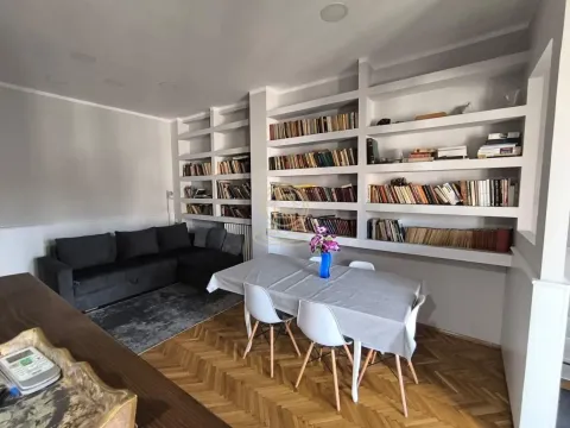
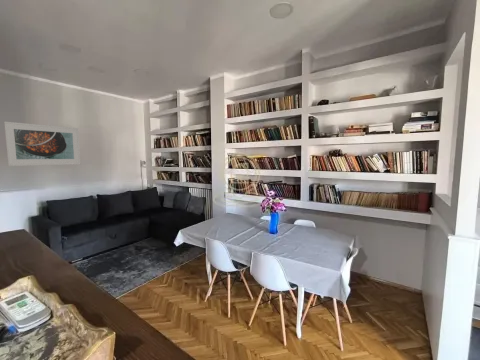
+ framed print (46, 145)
